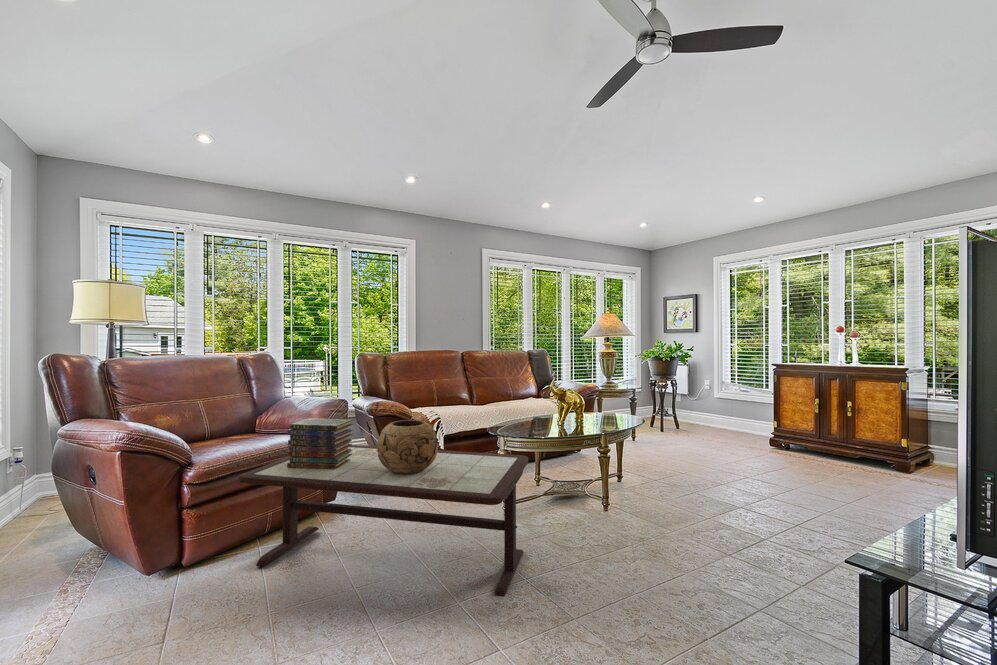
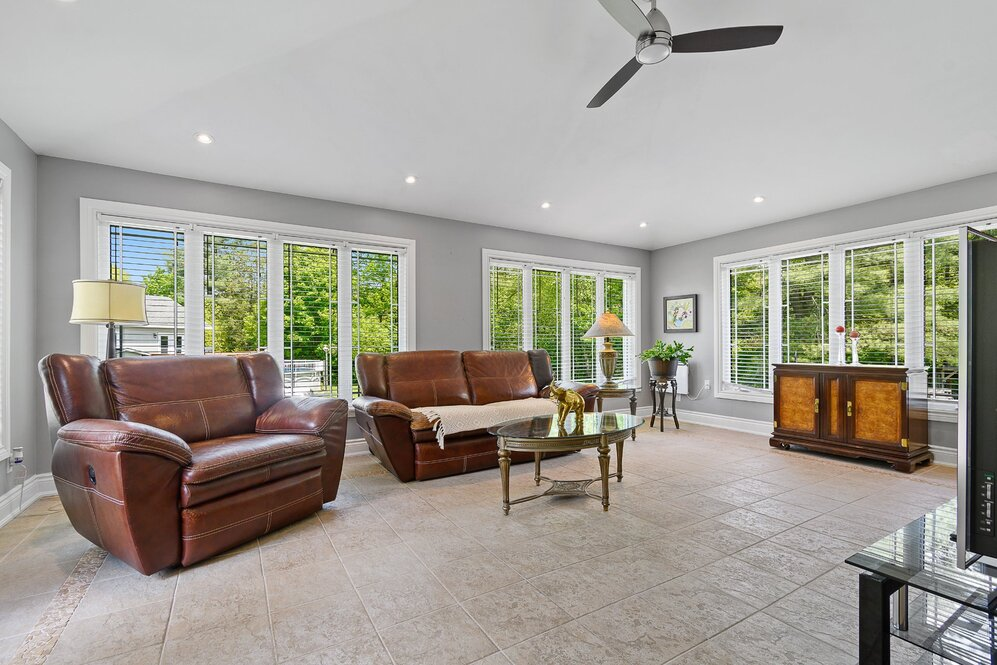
- decorative bowl (408, 446)
- book stack (321, 442)
- coffee table (393, 512)
